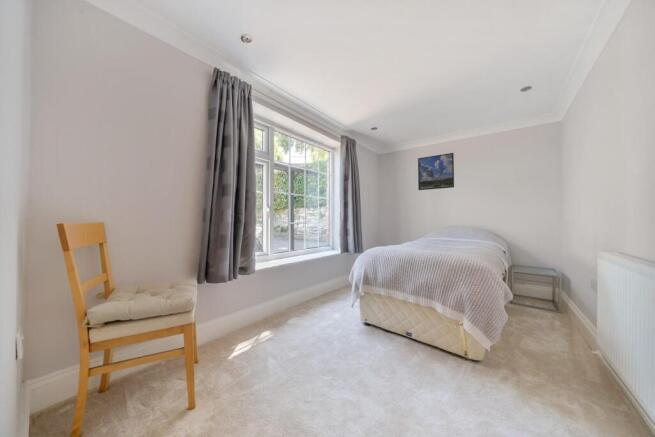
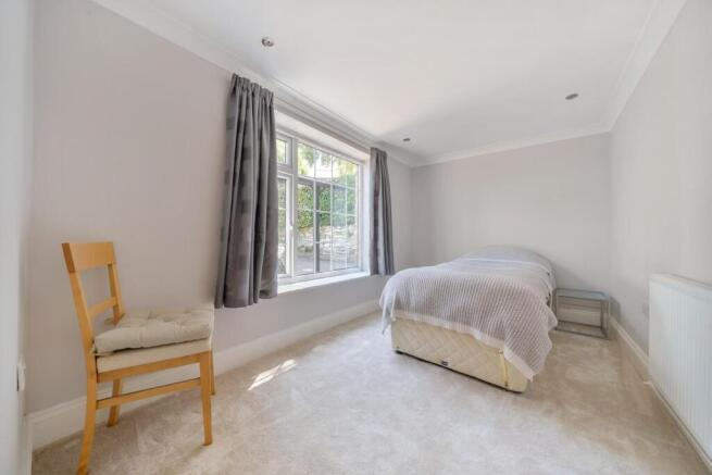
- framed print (435, 172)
